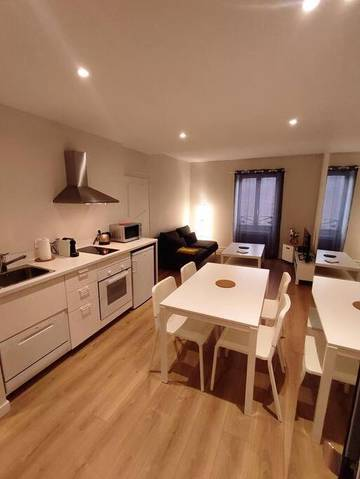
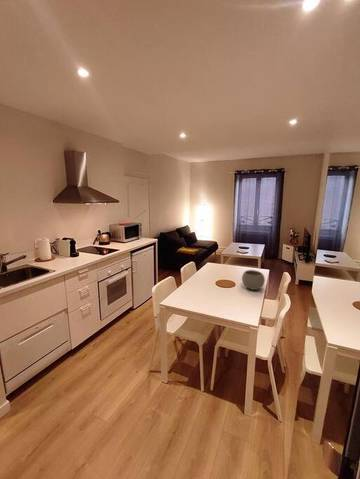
+ bowl (253, 280)
